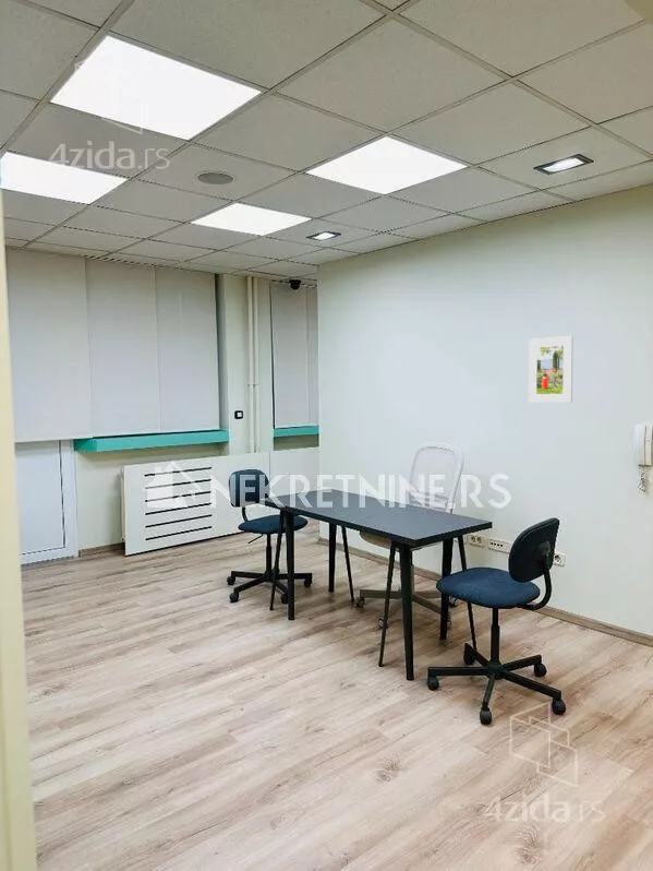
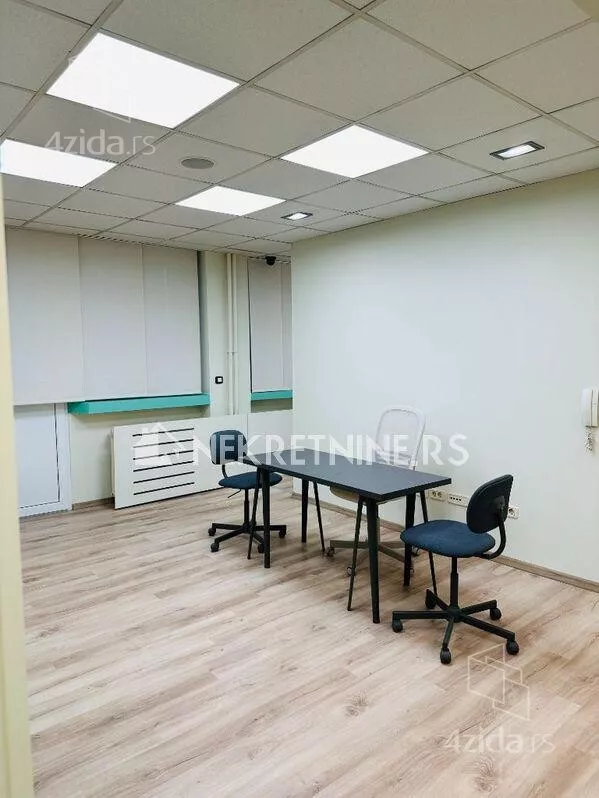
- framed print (549, 370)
